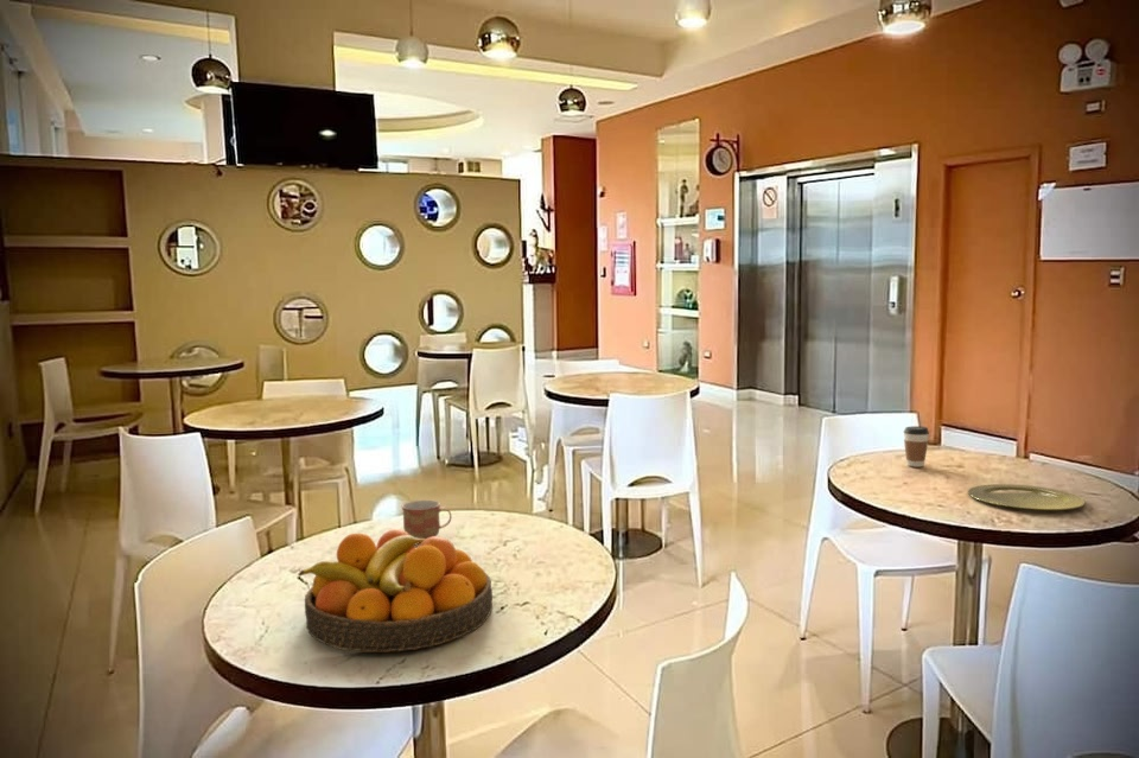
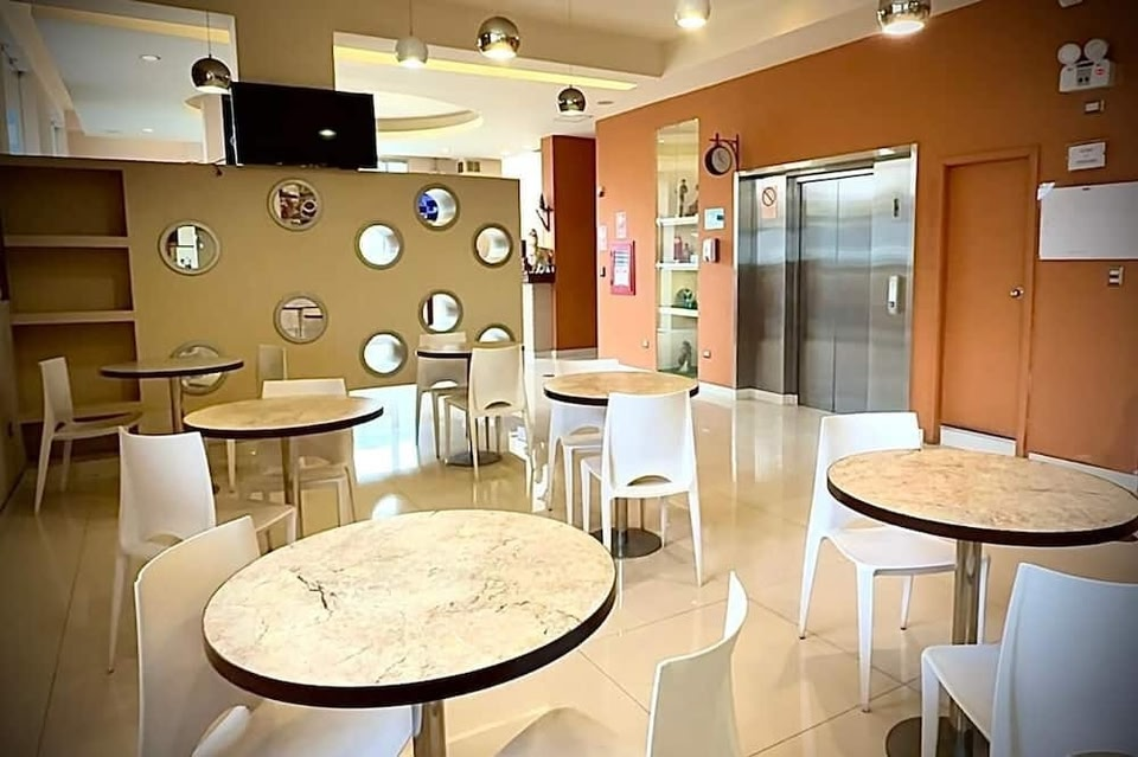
- plate (1024, 497)
- fruit bowl (400, 574)
- mug (426, 521)
- coffee cup (915, 446)
